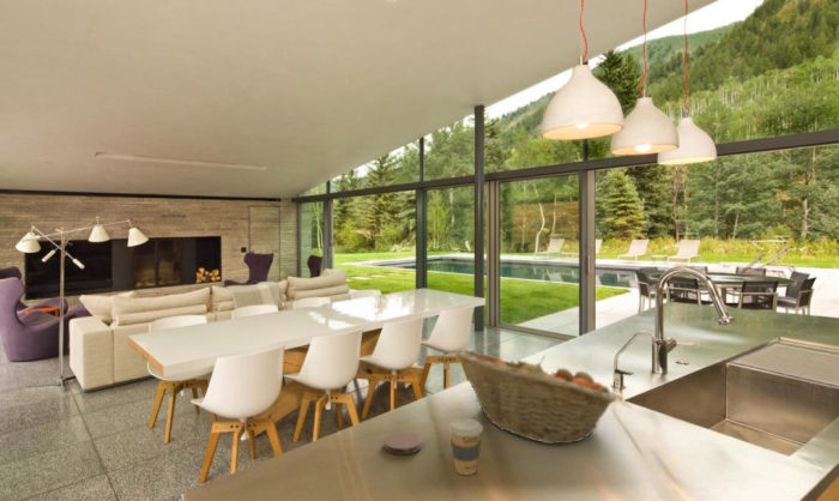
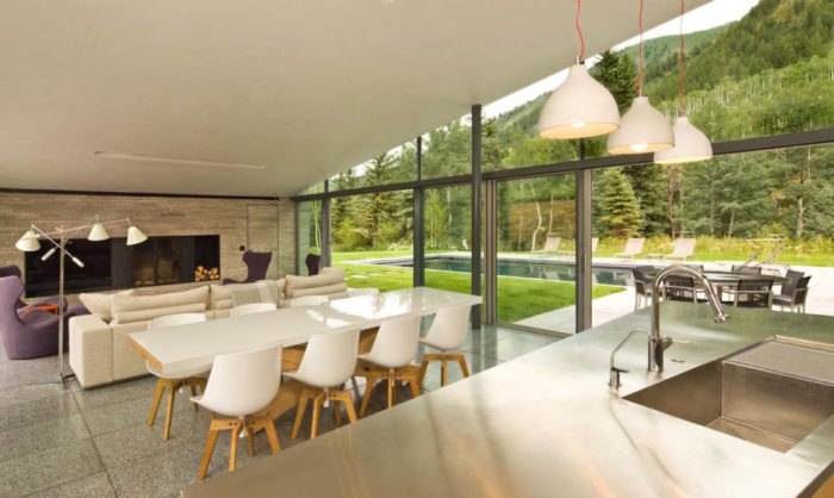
- coffee cup (465, 446)
- fruit basket (530, 385)
- coaster (403, 442)
